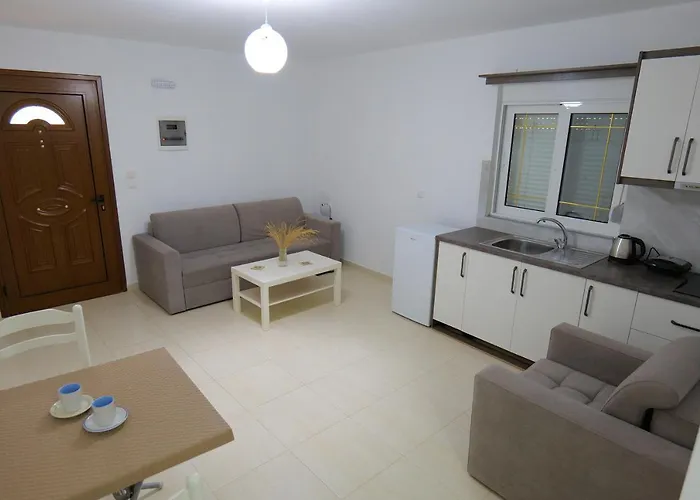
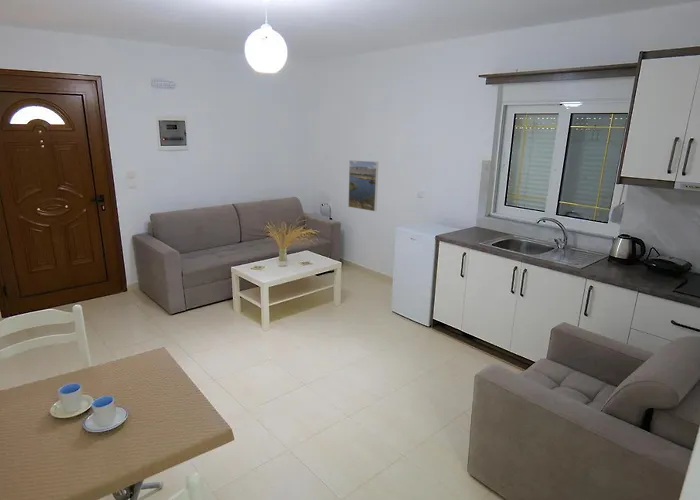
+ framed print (362, 185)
